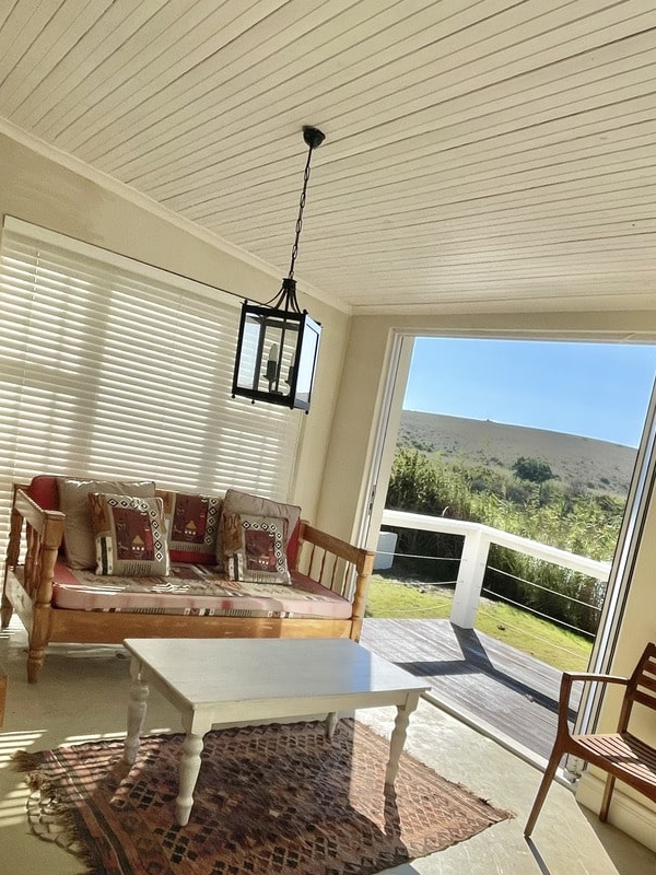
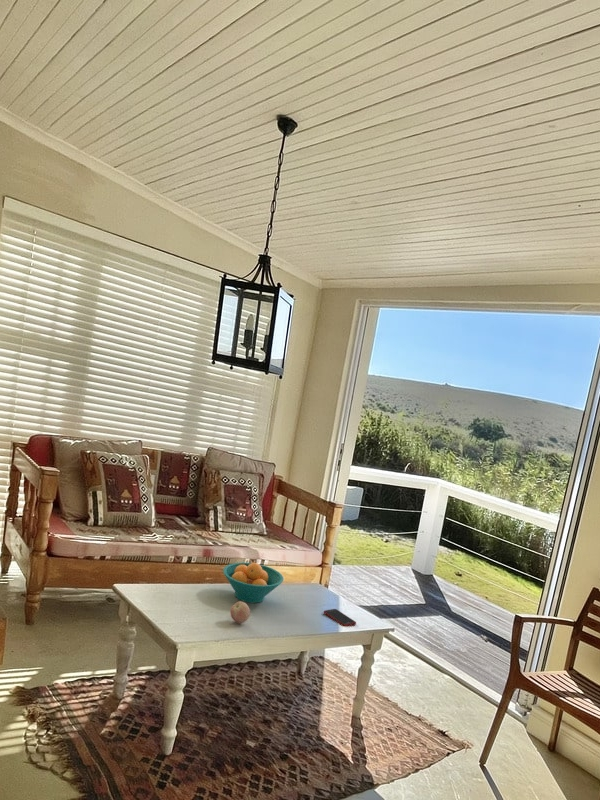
+ fruit bowl (252, 580)
+ apple (240, 612)
+ cell phone (339, 617)
